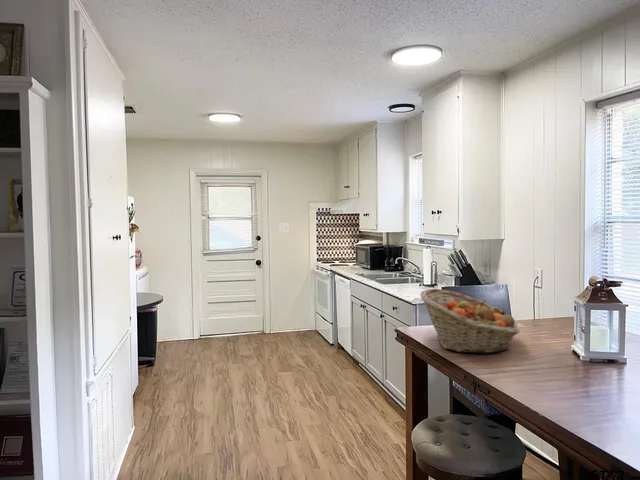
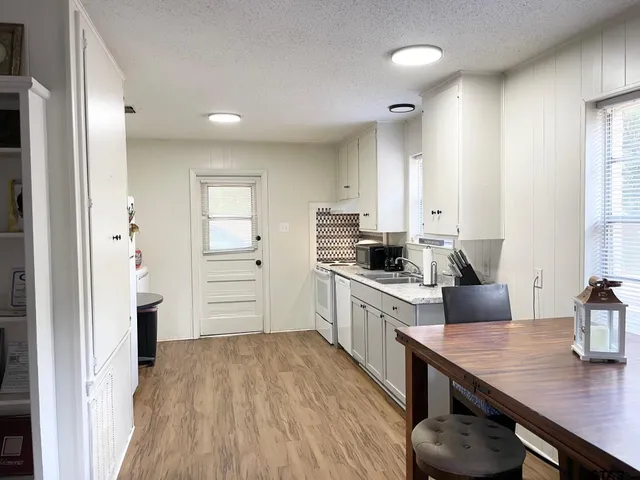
- fruit basket (468, 317)
